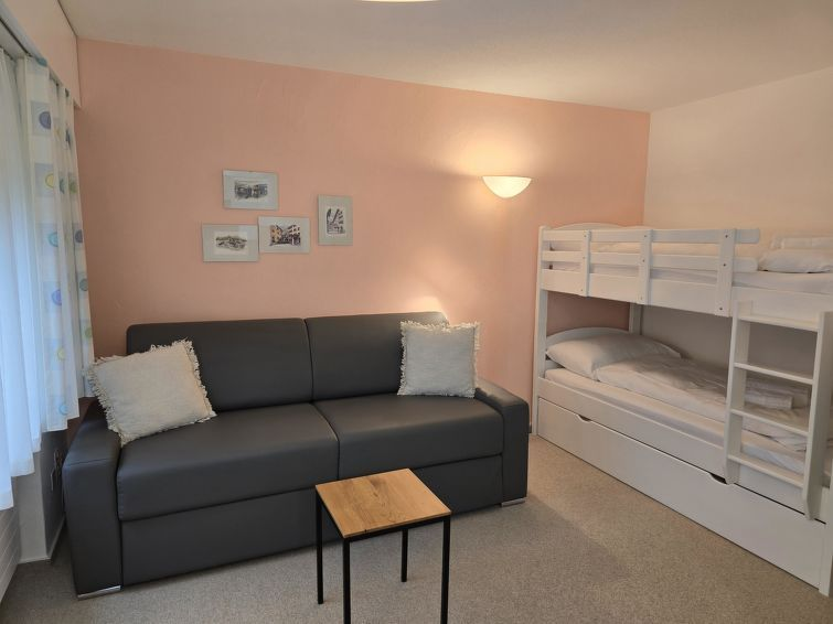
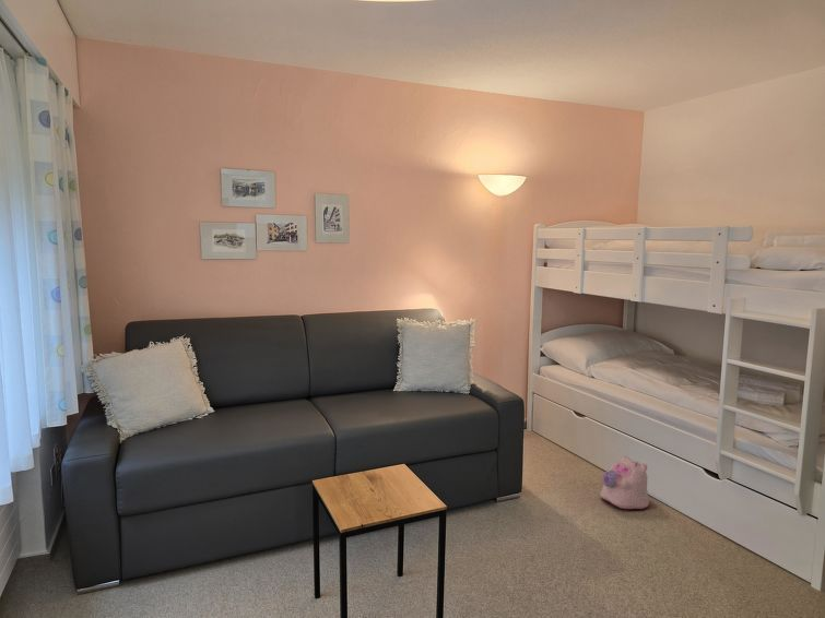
+ plush toy (624, 480)
